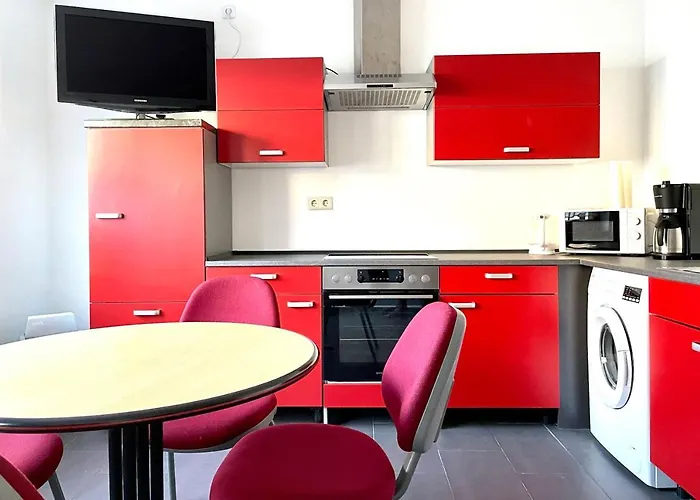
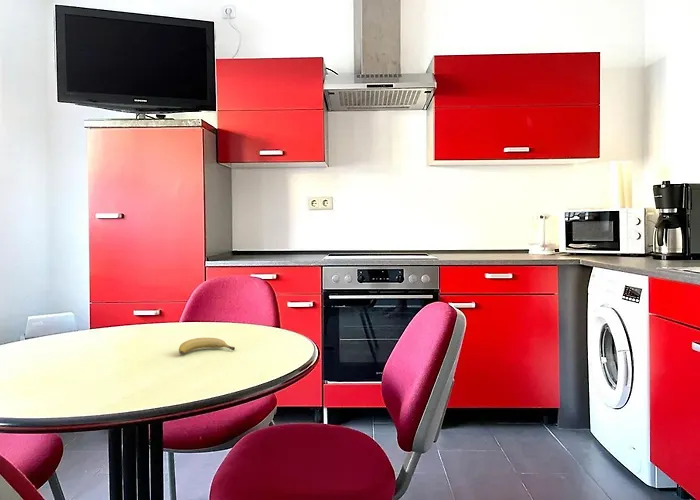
+ fruit (205, 344)
